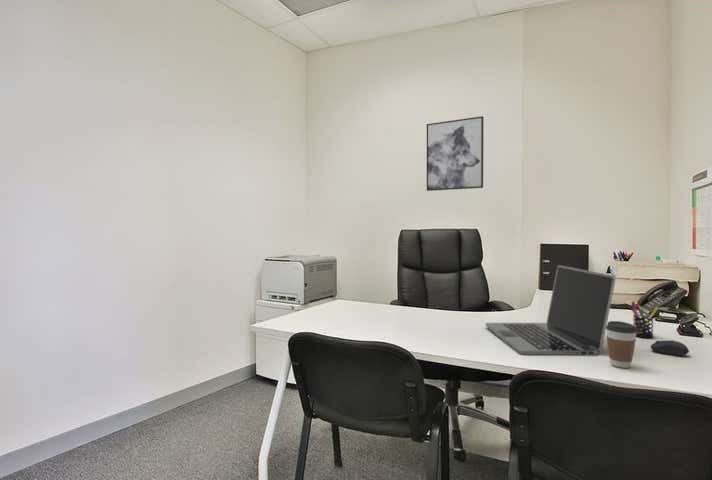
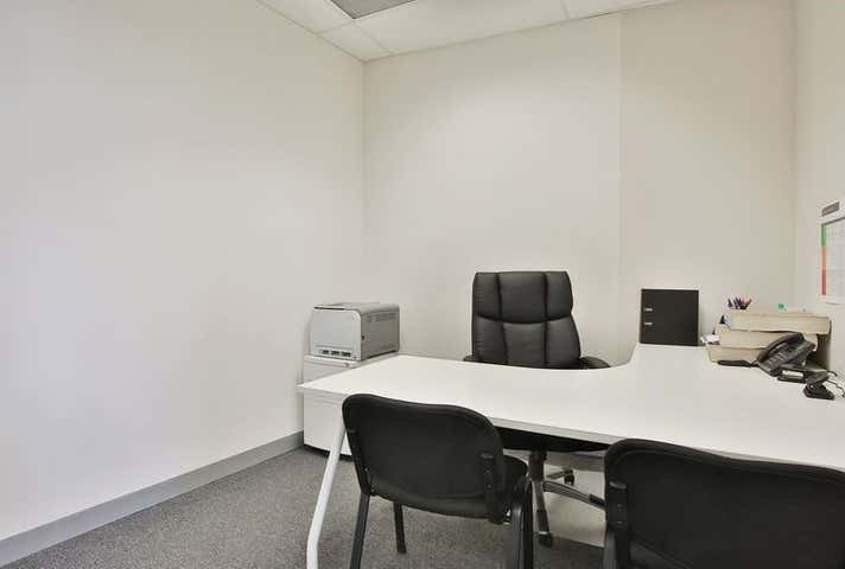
- laptop (549, 307)
- pen holder (641, 319)
- wall art (454, 155)
- coffee cup (620, 344)
- computer mouse (669, 346)
